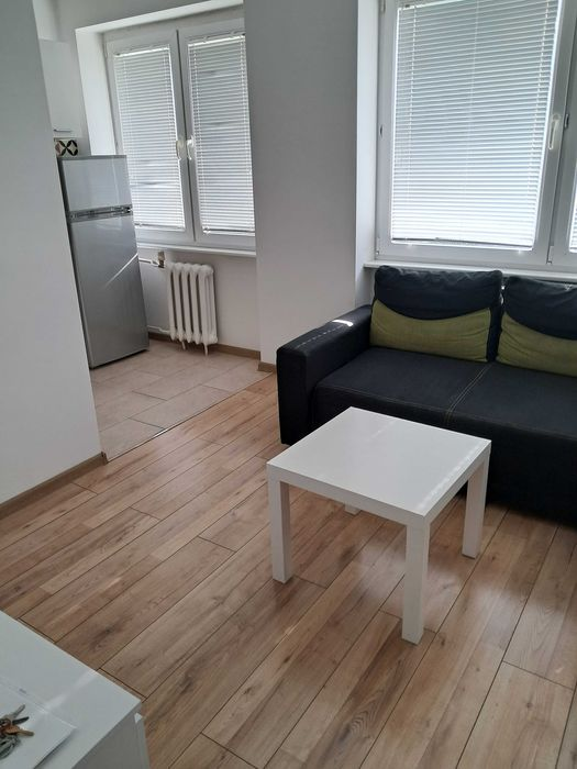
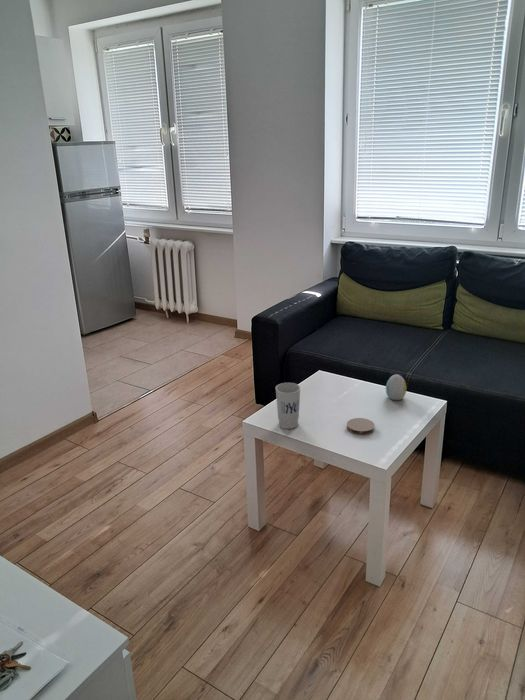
+ cup (288, 406)
+ decorative egg (396, 386)
+ coaster (360, 426)
